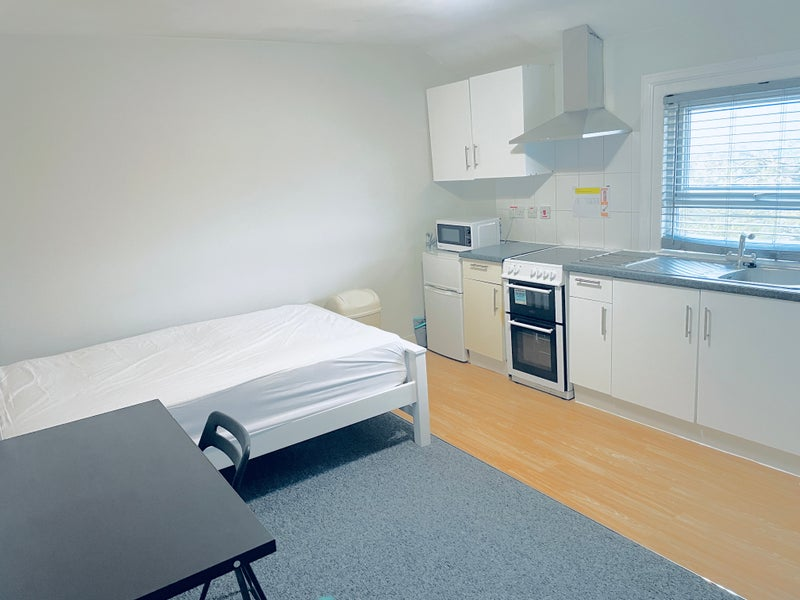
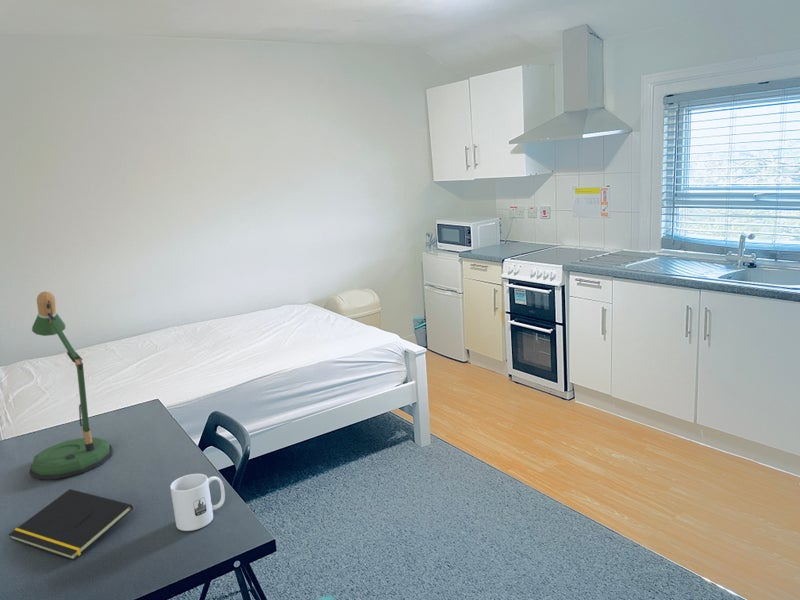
+ notepad (71, 521)
+ mug (199, 498)
+ desk lamp (77, 373)
